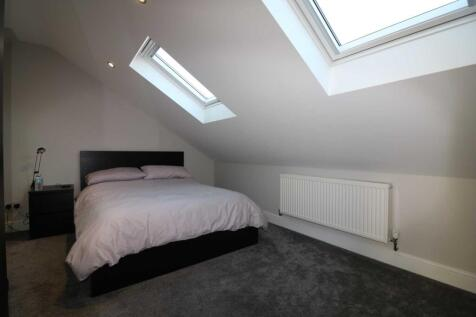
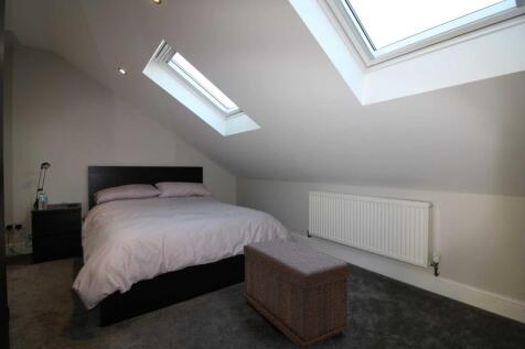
+ bench (290, 283)
